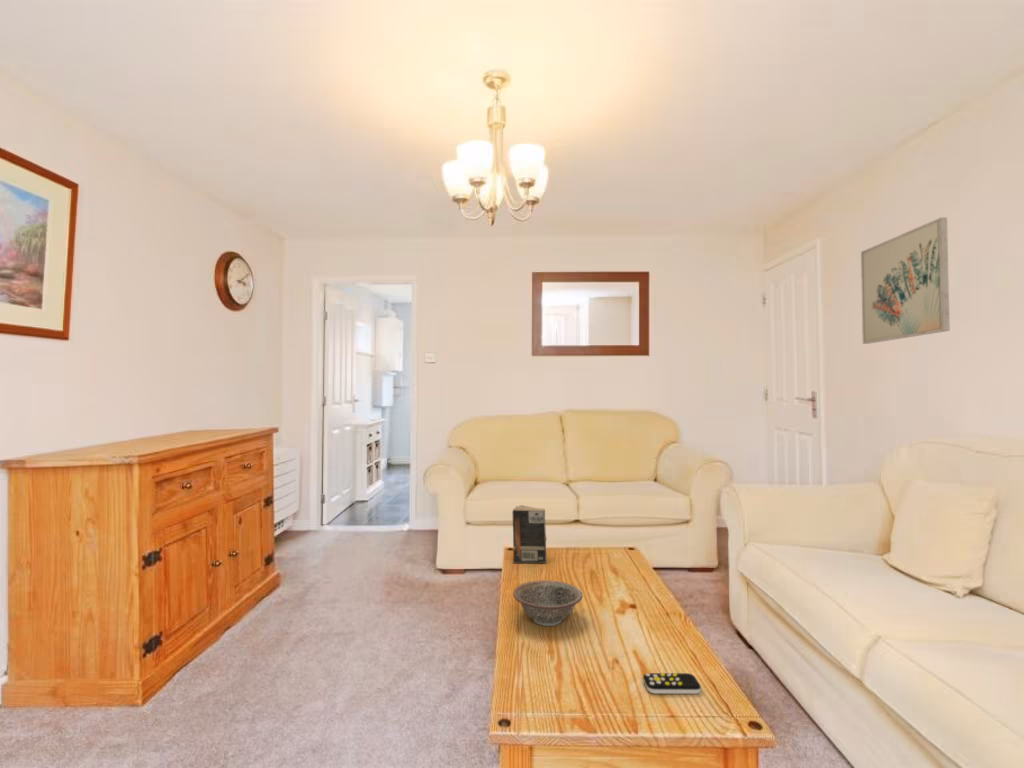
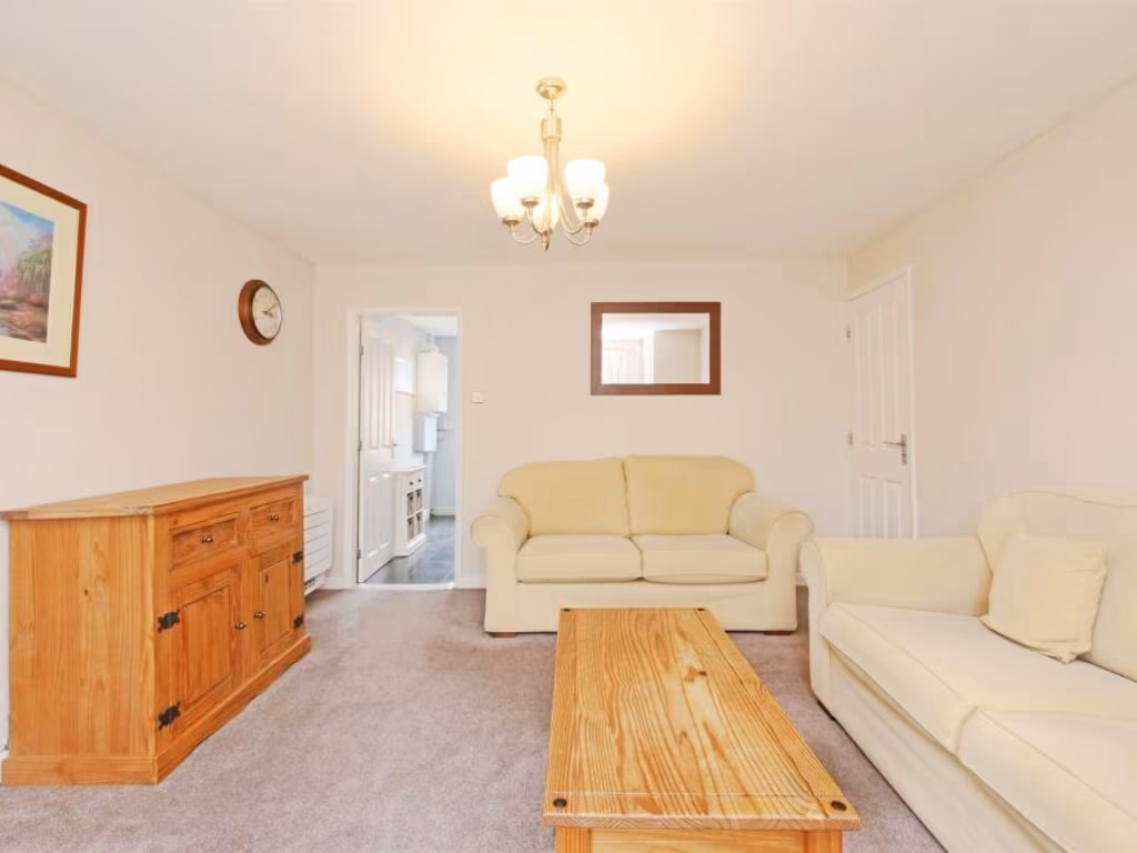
- decorative bowl (547, 606)
- book (526, 533)
- wall art (900, 287)
- remote control (671, 682)
